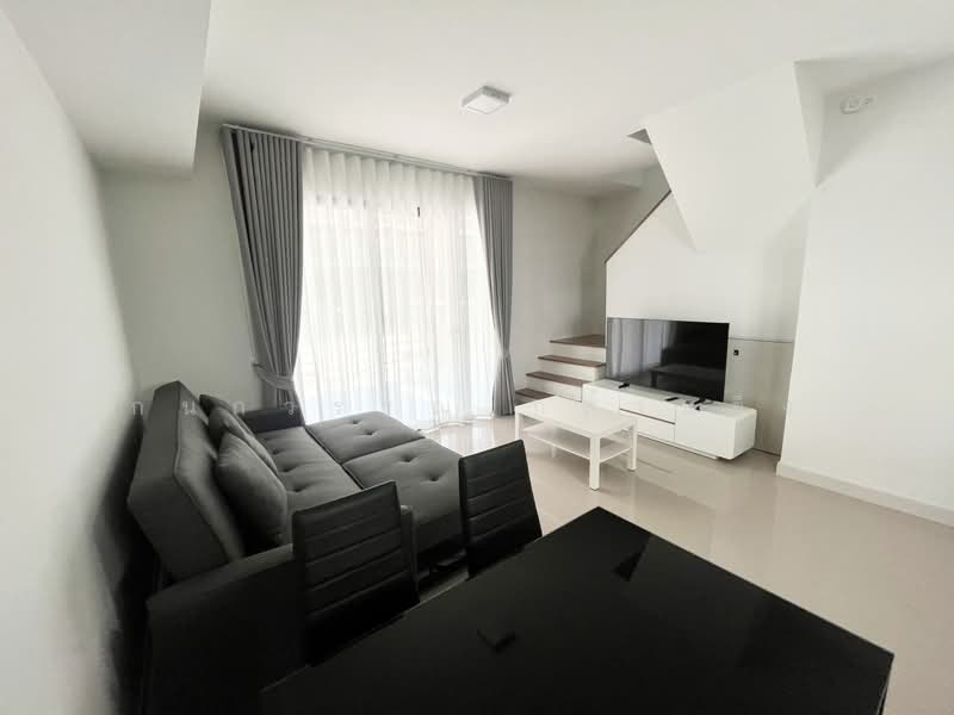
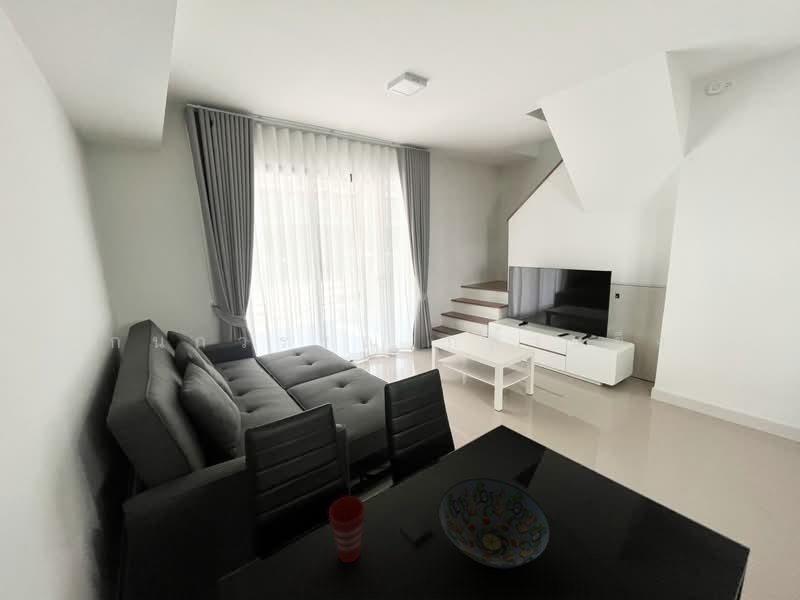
+ cup (348, 531)
+ decorative bowl (491, 529)
